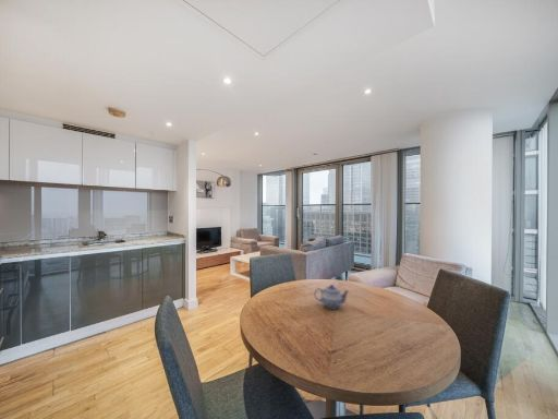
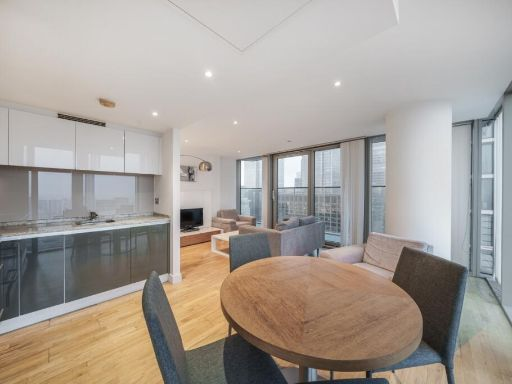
- teapot (331, 295)
